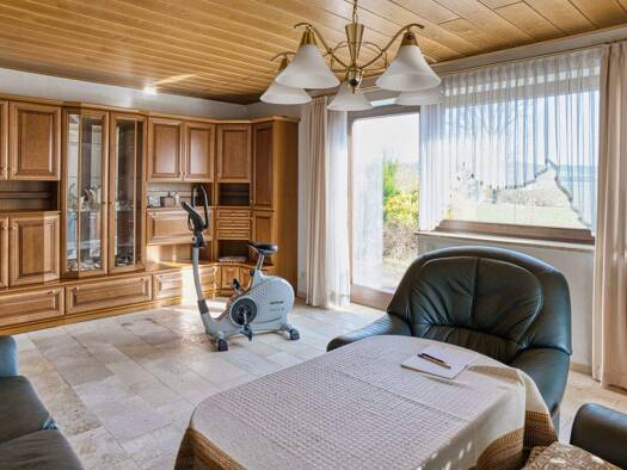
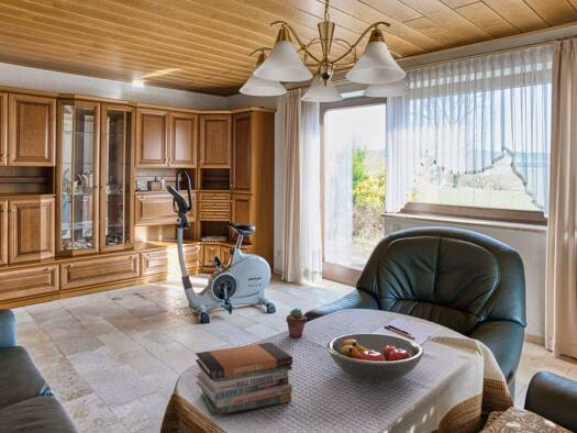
+ book stack (243, 376)
+ potted succulent (296, 322)
+ fruit bowl (374, 356)
